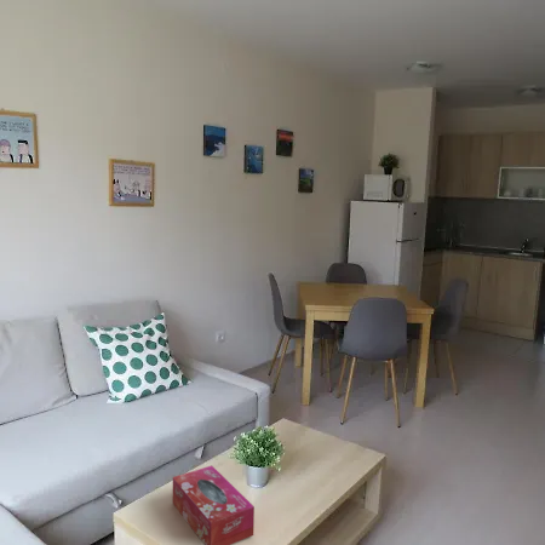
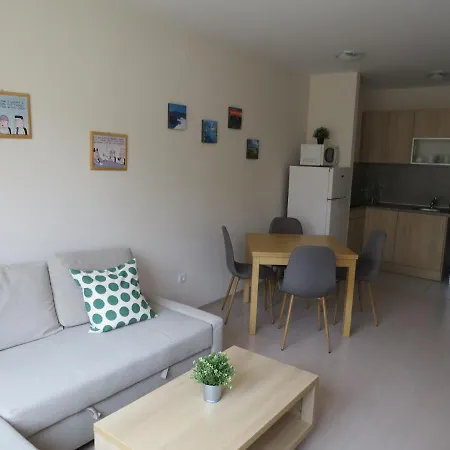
- tissue box (211, 505)
